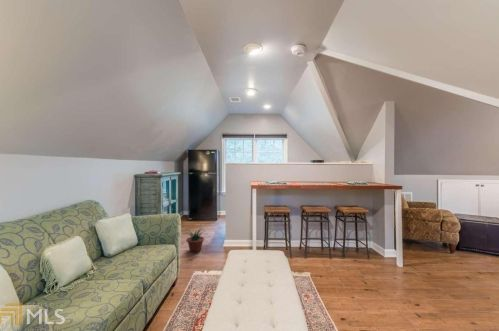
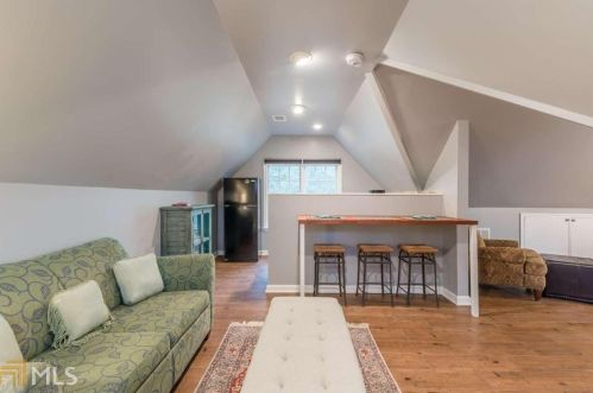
- potted plant (195, 239)
